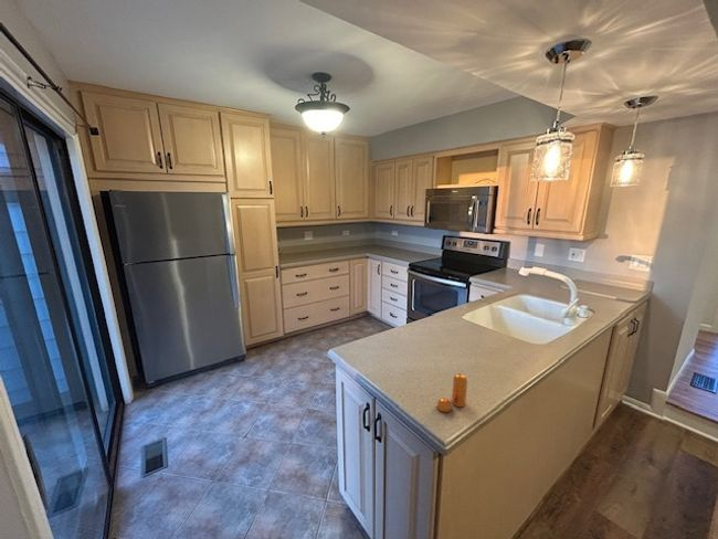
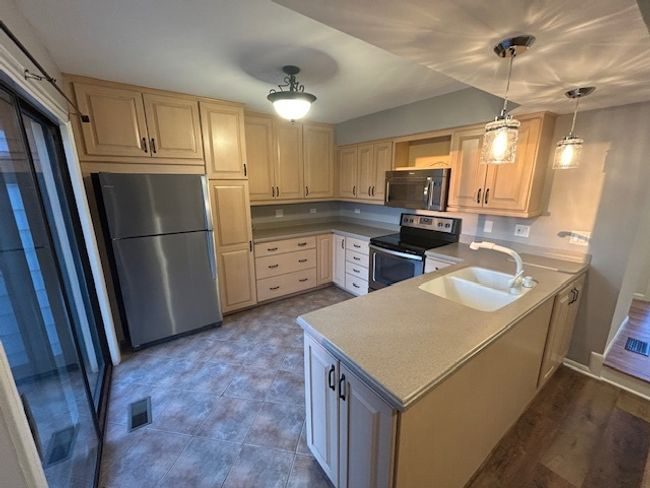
- pepper shaker (453, 391)
